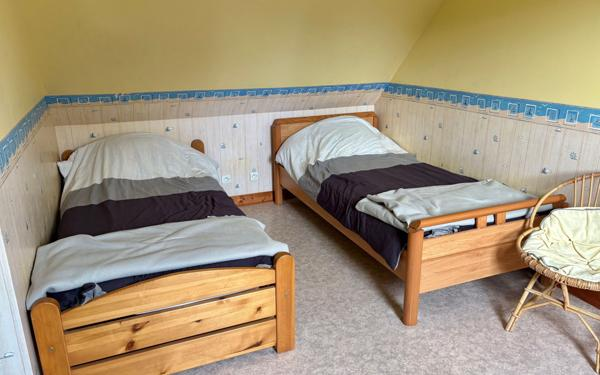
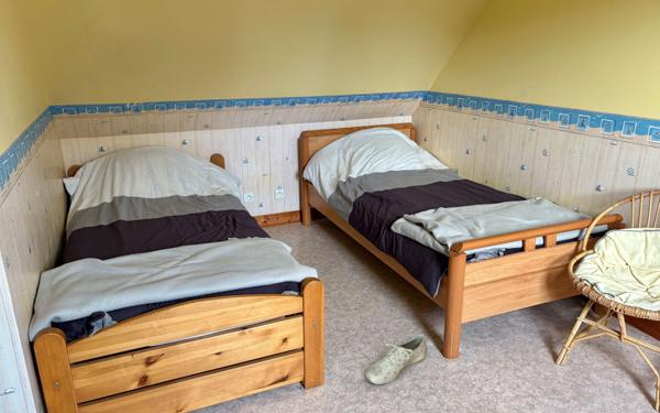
+ shoe (396, 356)
